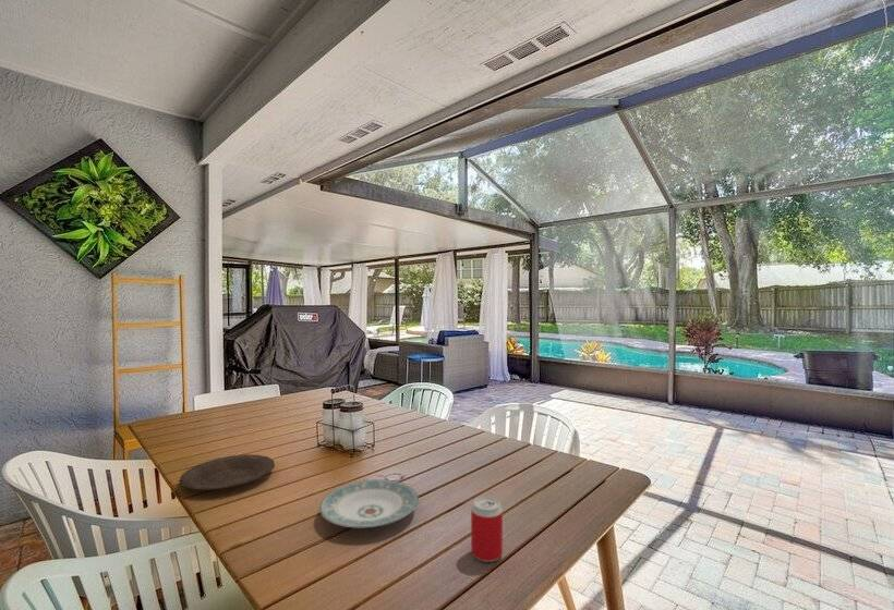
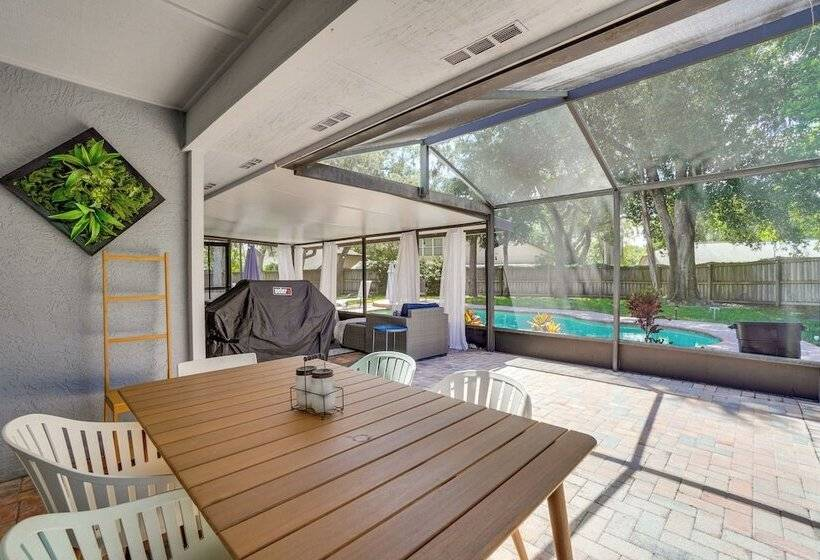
- plate (229, 474)
- beverage can (486, 527)
- plate (370, 507)
